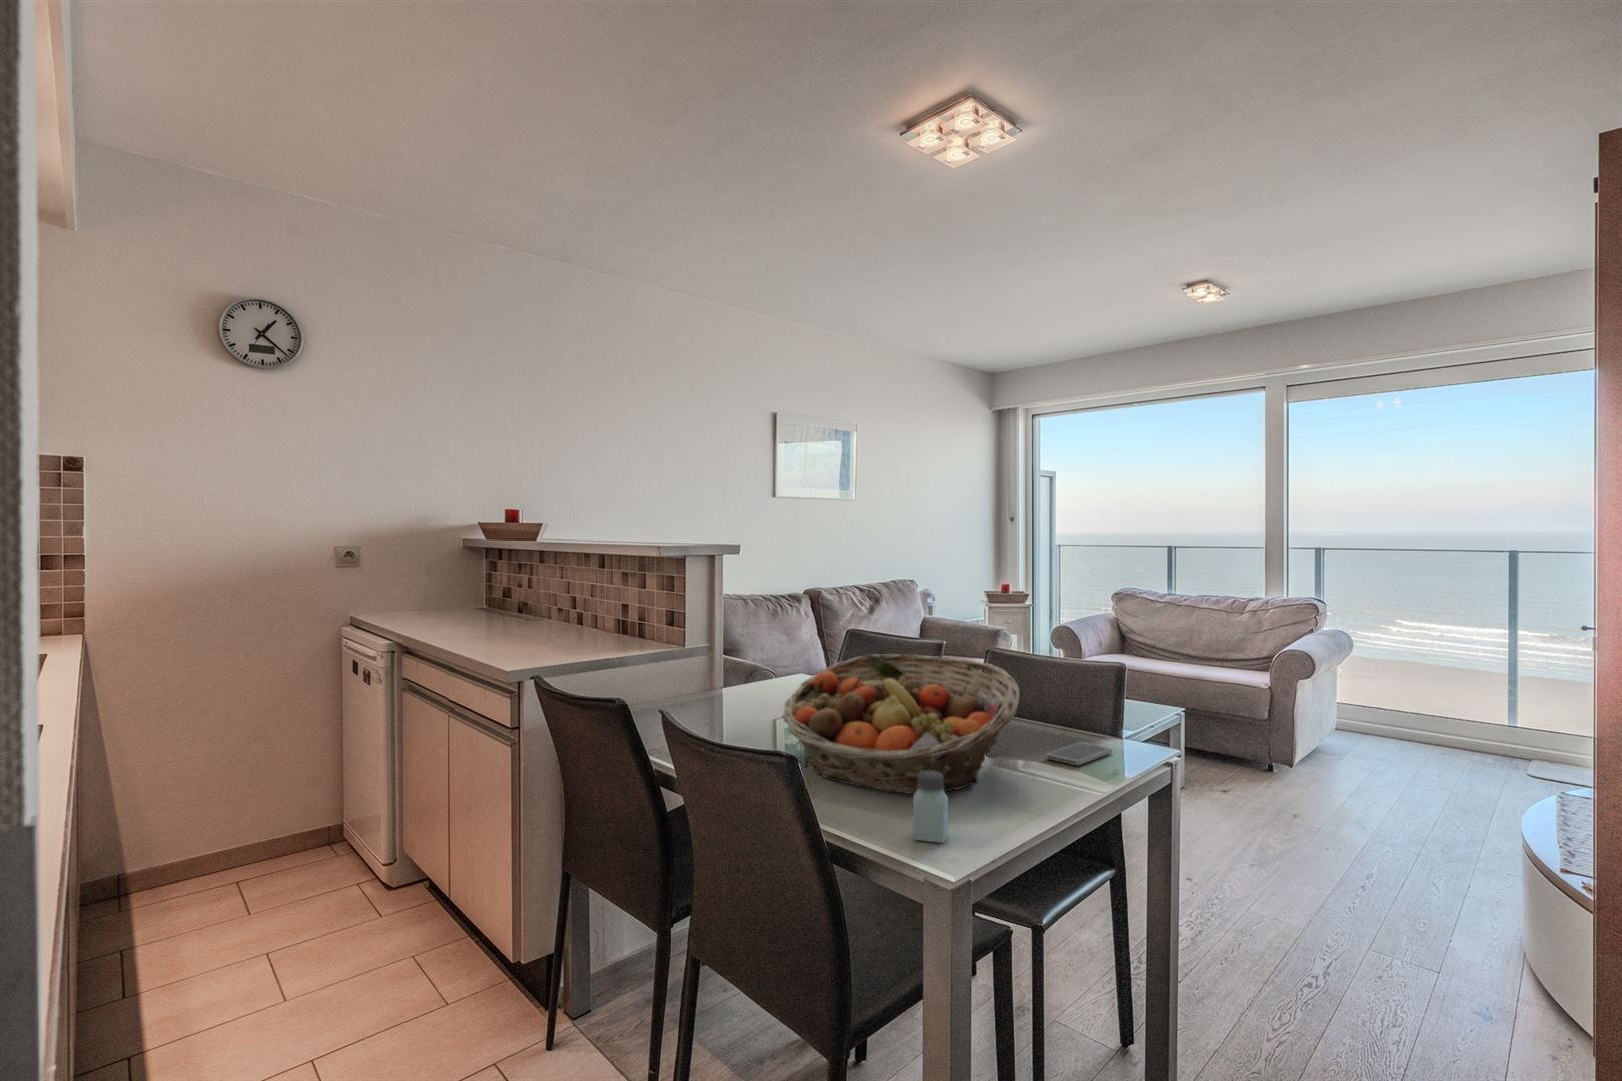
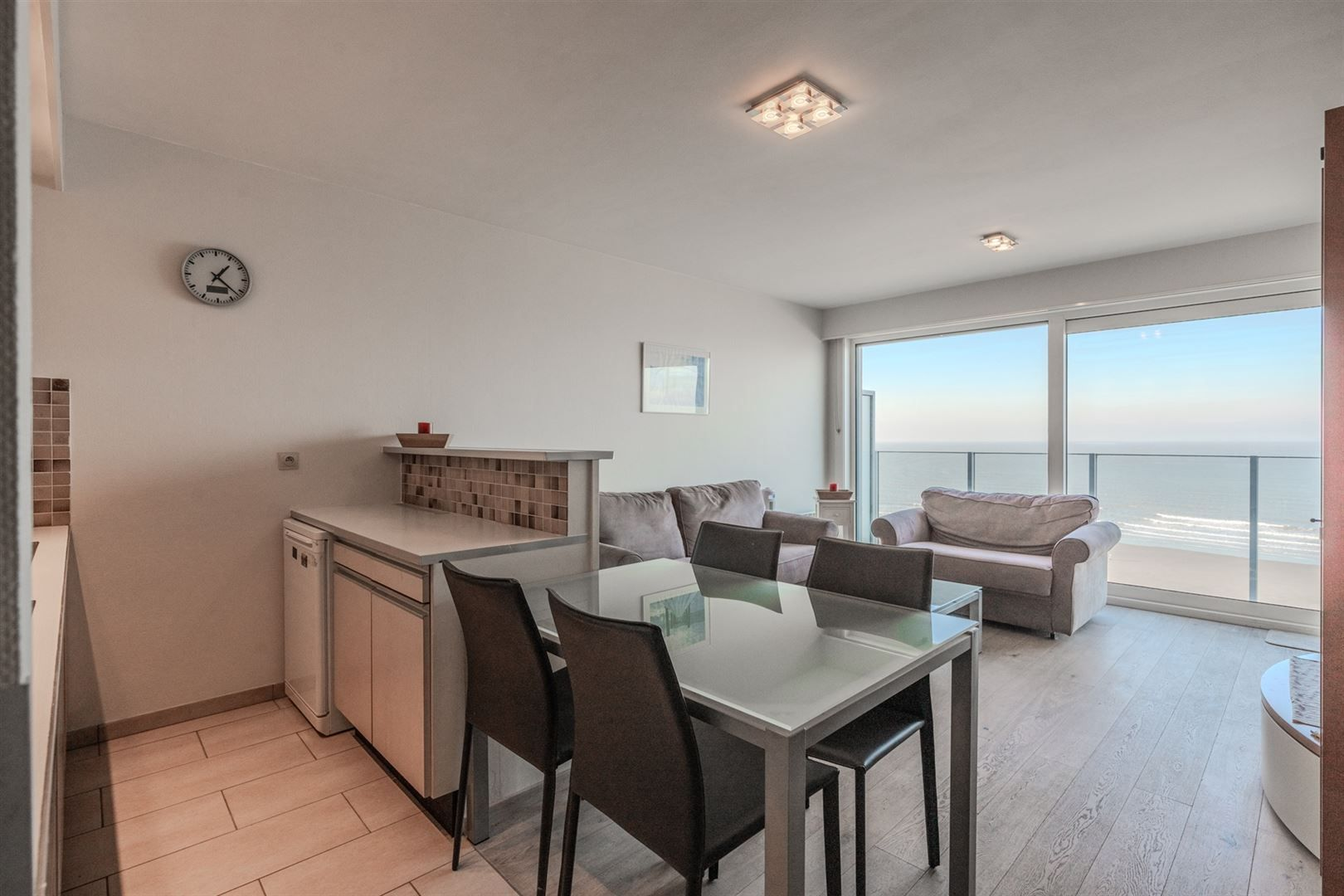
- saltshaker (930, 805)
- smartphone (1079, 753)
- fruit basket (897, 717)
